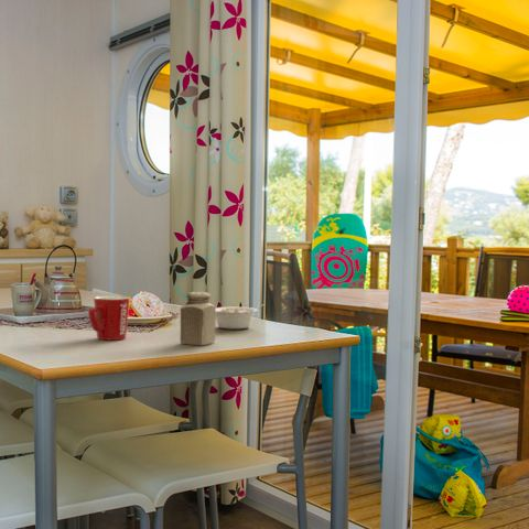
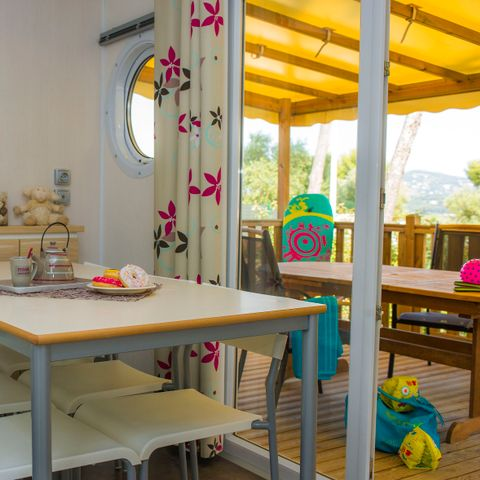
- legume (235, 315)
- mug (106, 319)
- salt shaker (197, 317)
